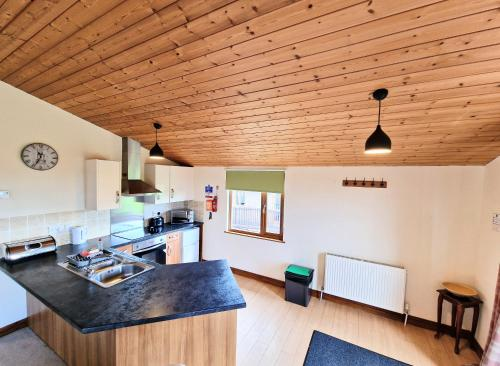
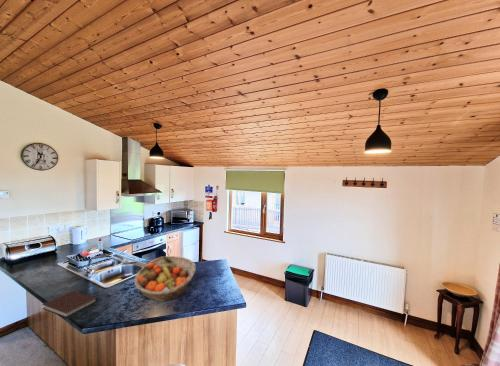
+ notebook (70, 302)
+ fruit basket (165, 277)
